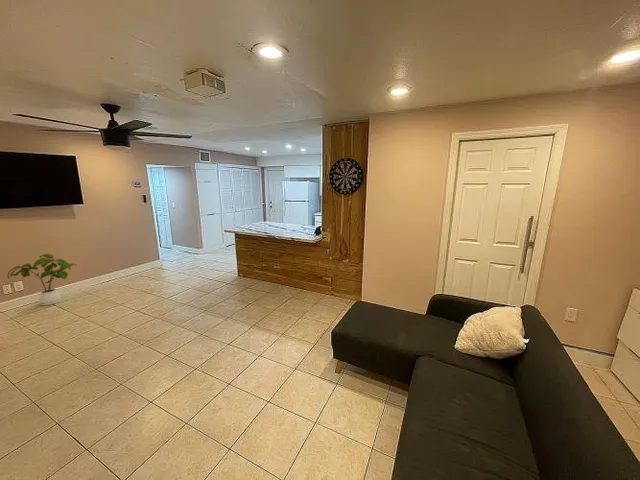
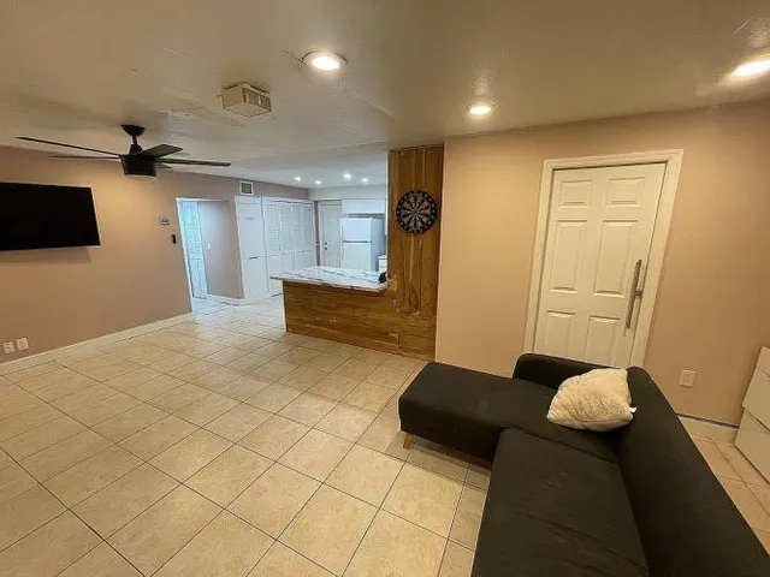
- house plant (52, 278)
